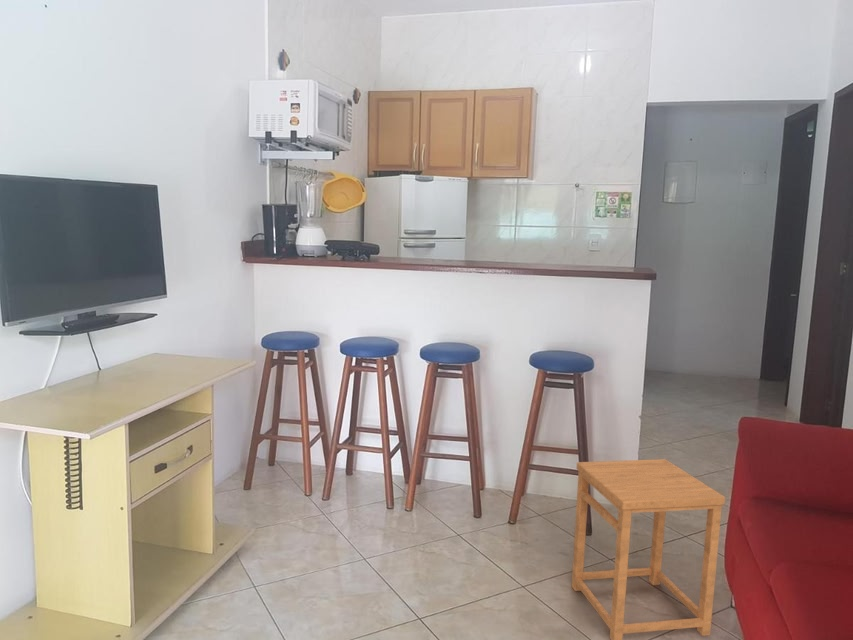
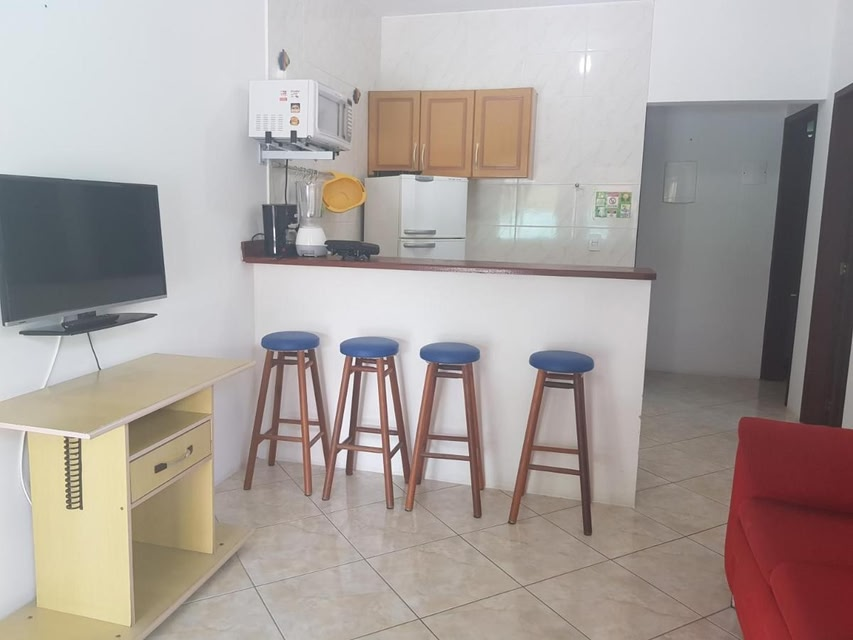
- side table (651, 547)
